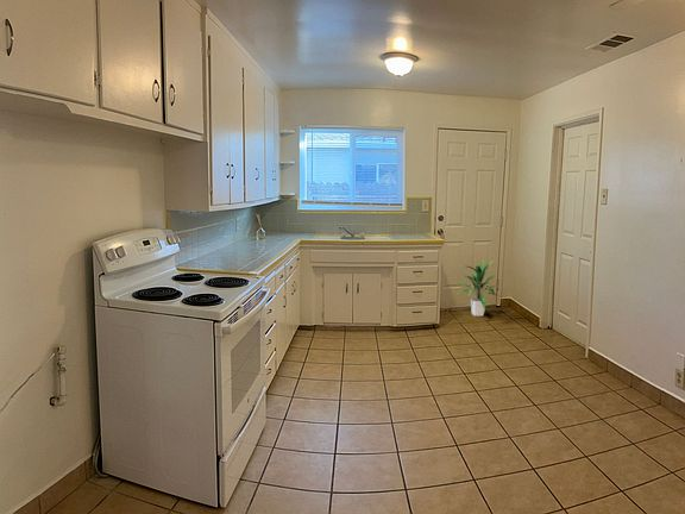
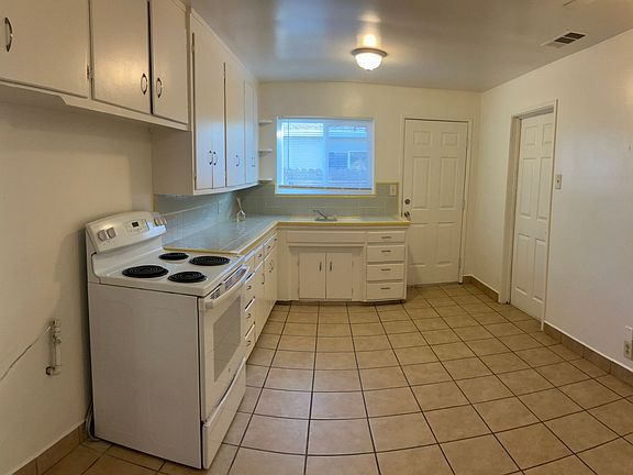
- indoor plant (478, 287)
